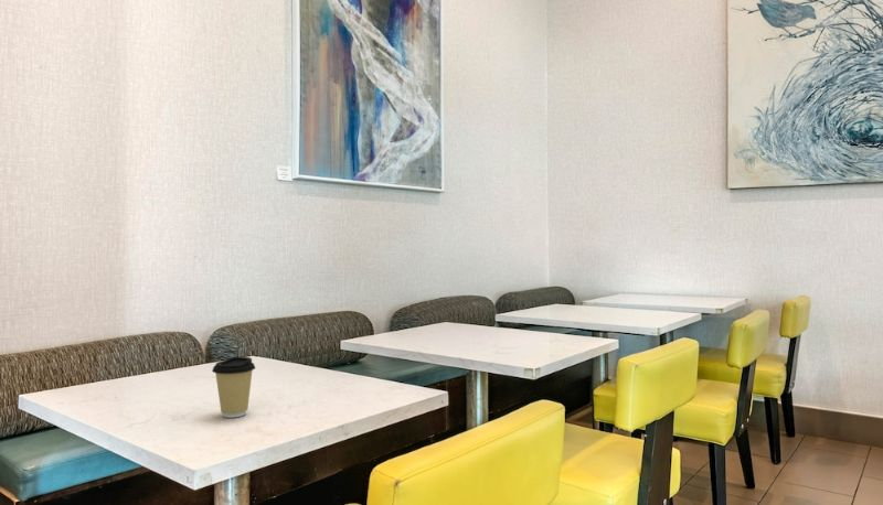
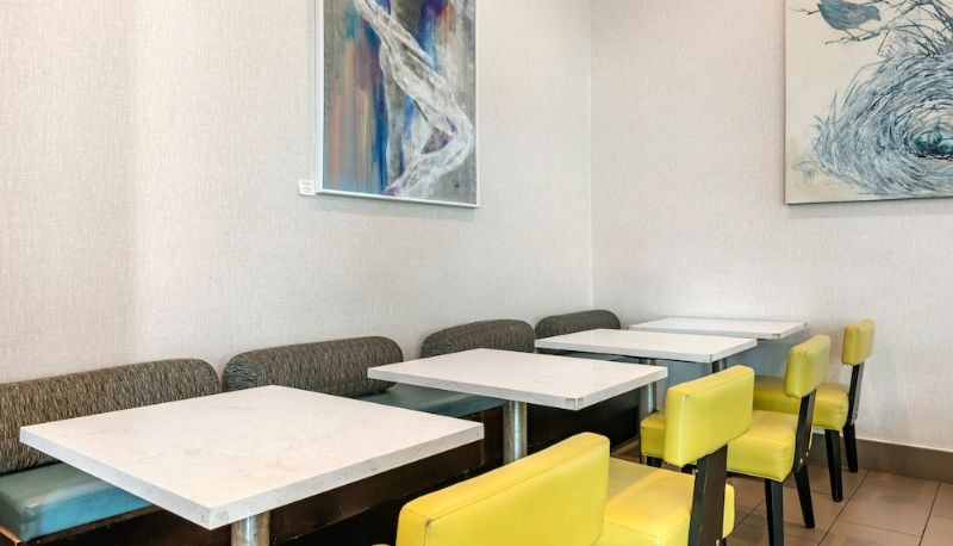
- coffee cup (234, 387)
